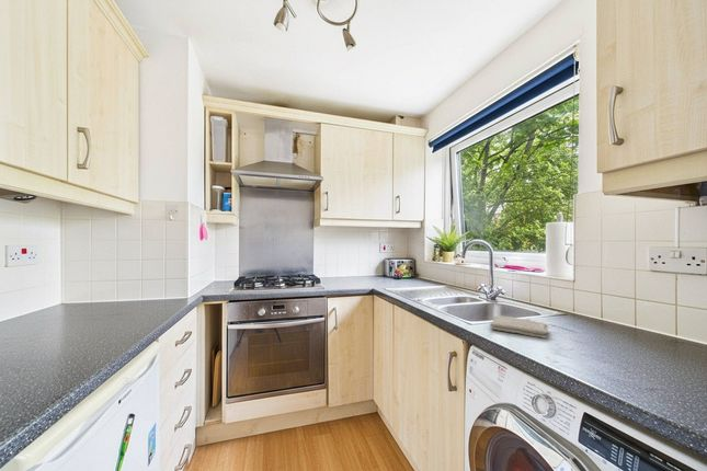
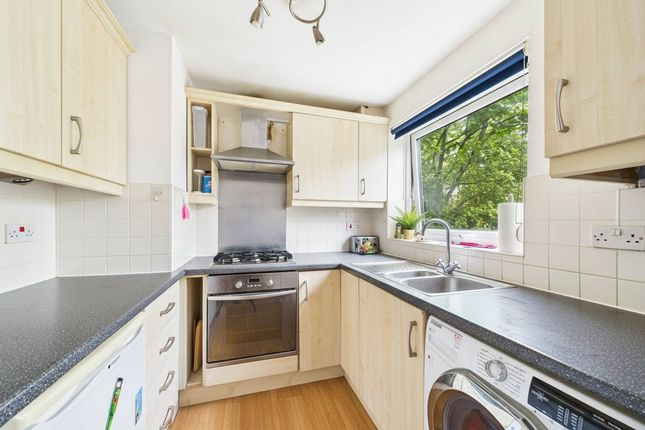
- washcloth (518, 325)
